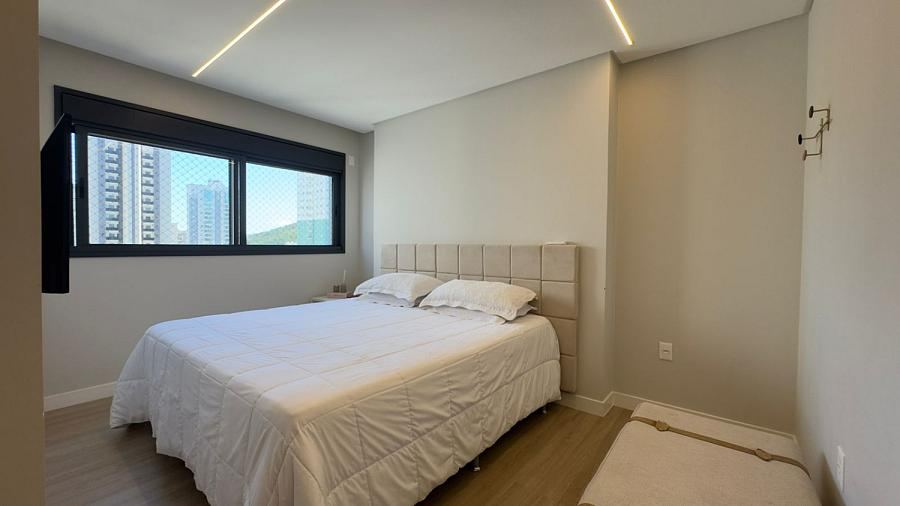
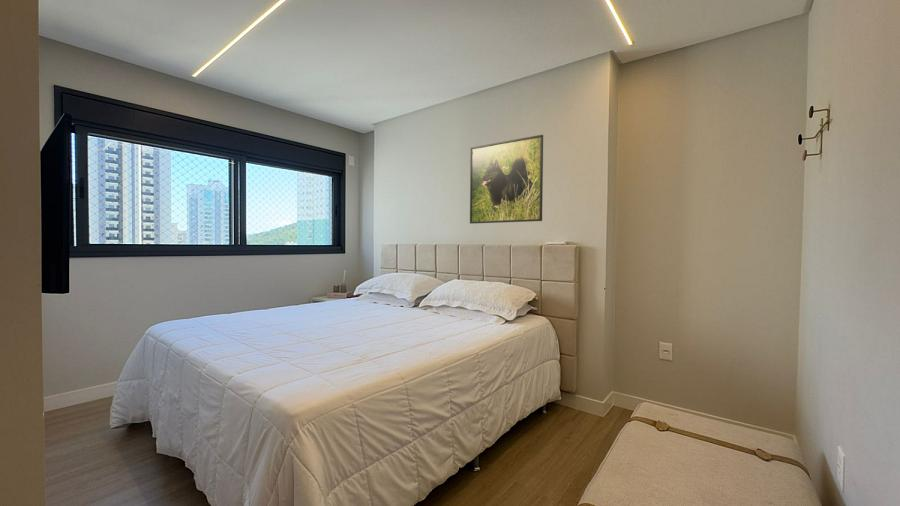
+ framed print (504, 182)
